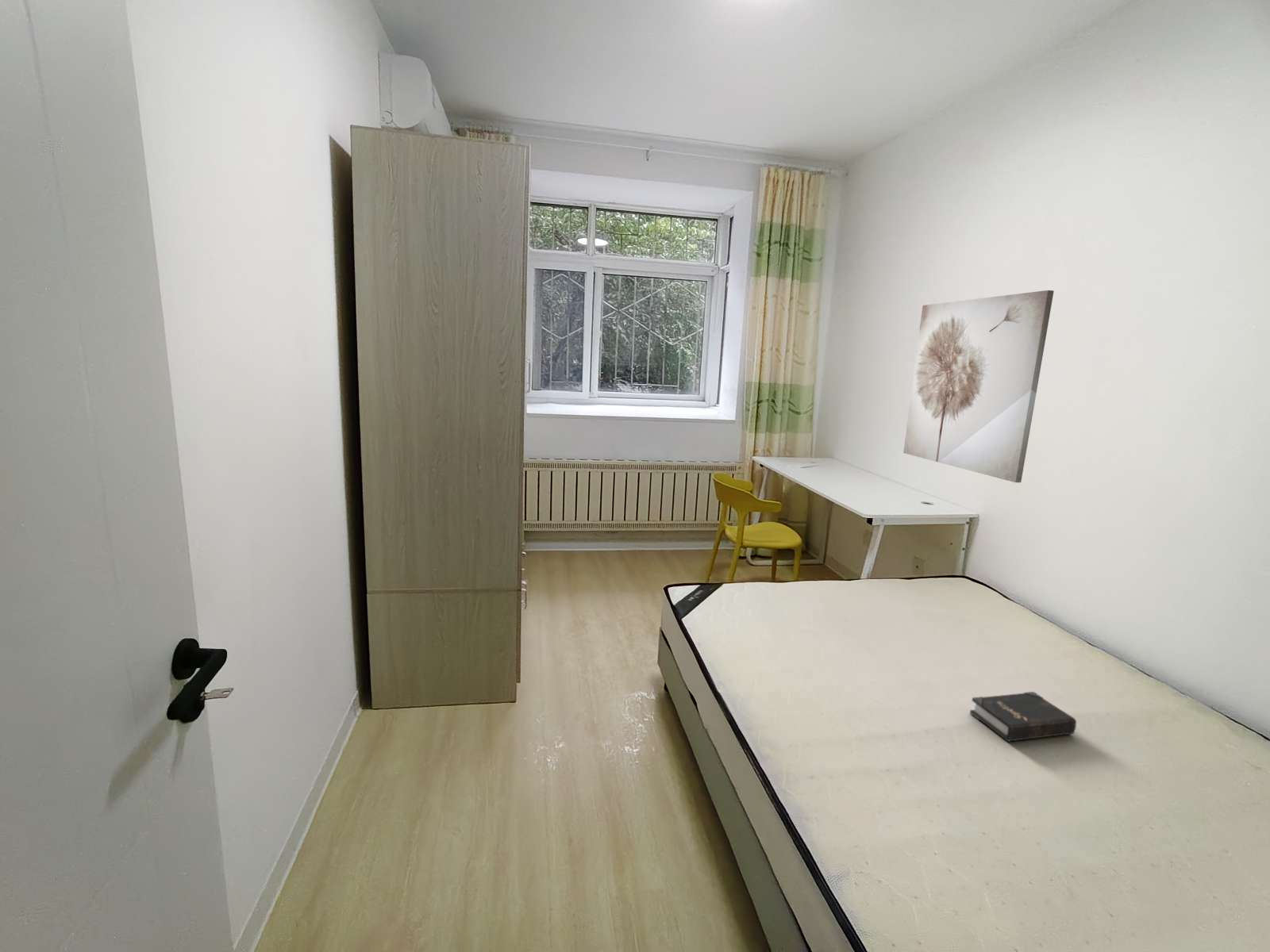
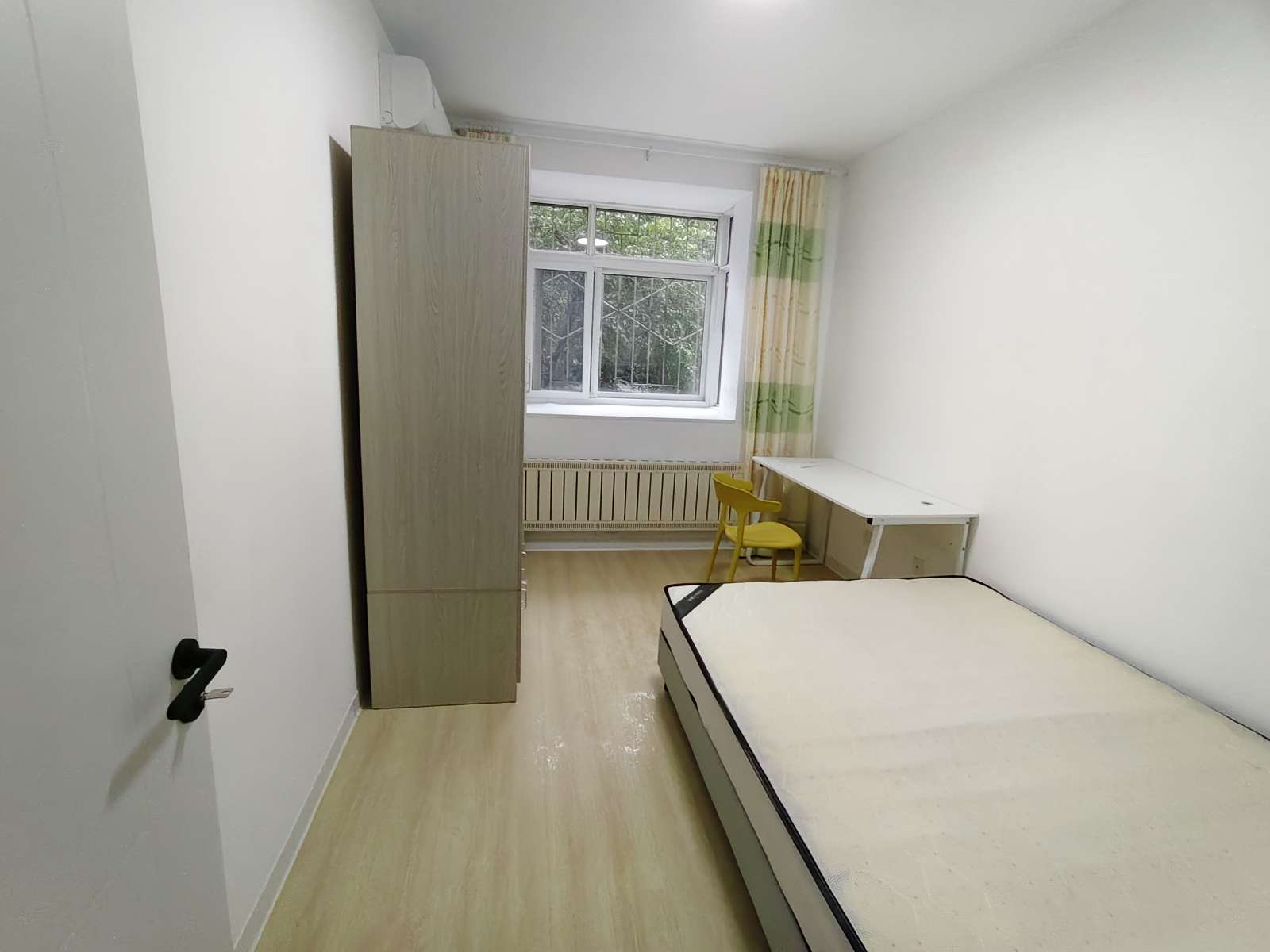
- wall art (966, 384)
- hardback book (1022, 716)
